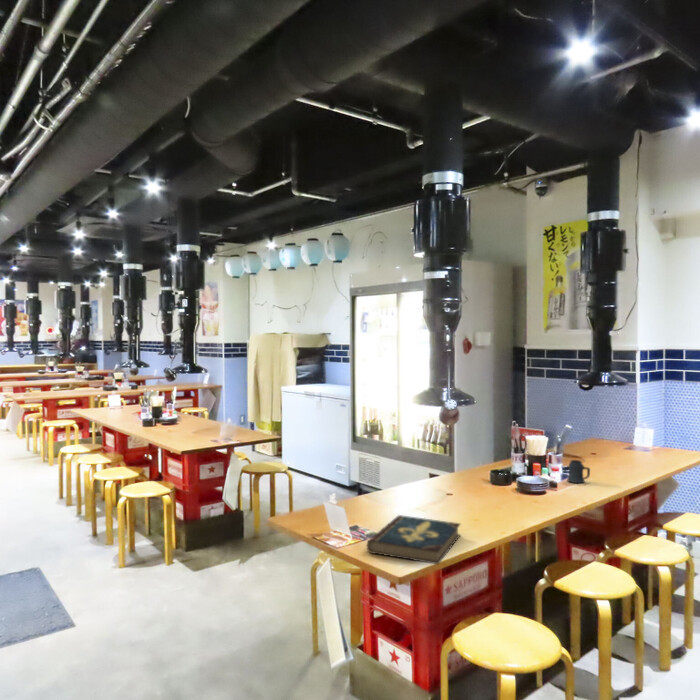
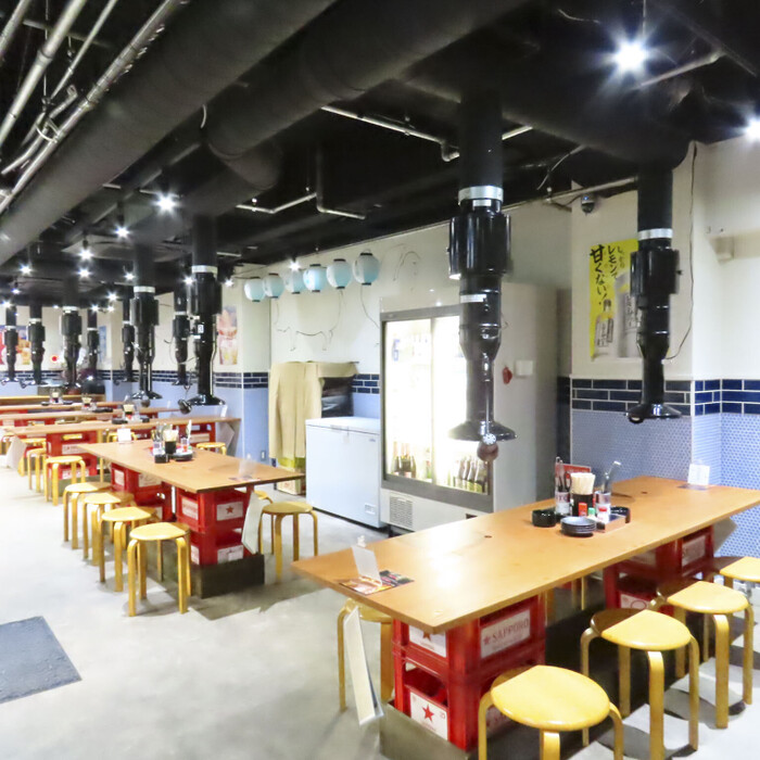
- mug (578, 471)
- book (415, 537)
